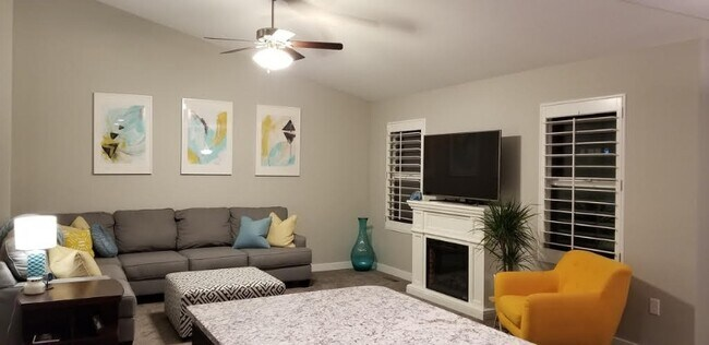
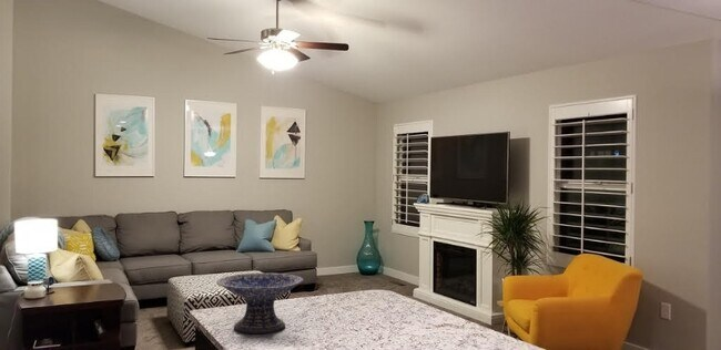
+ decorative bowl (260, 302)
